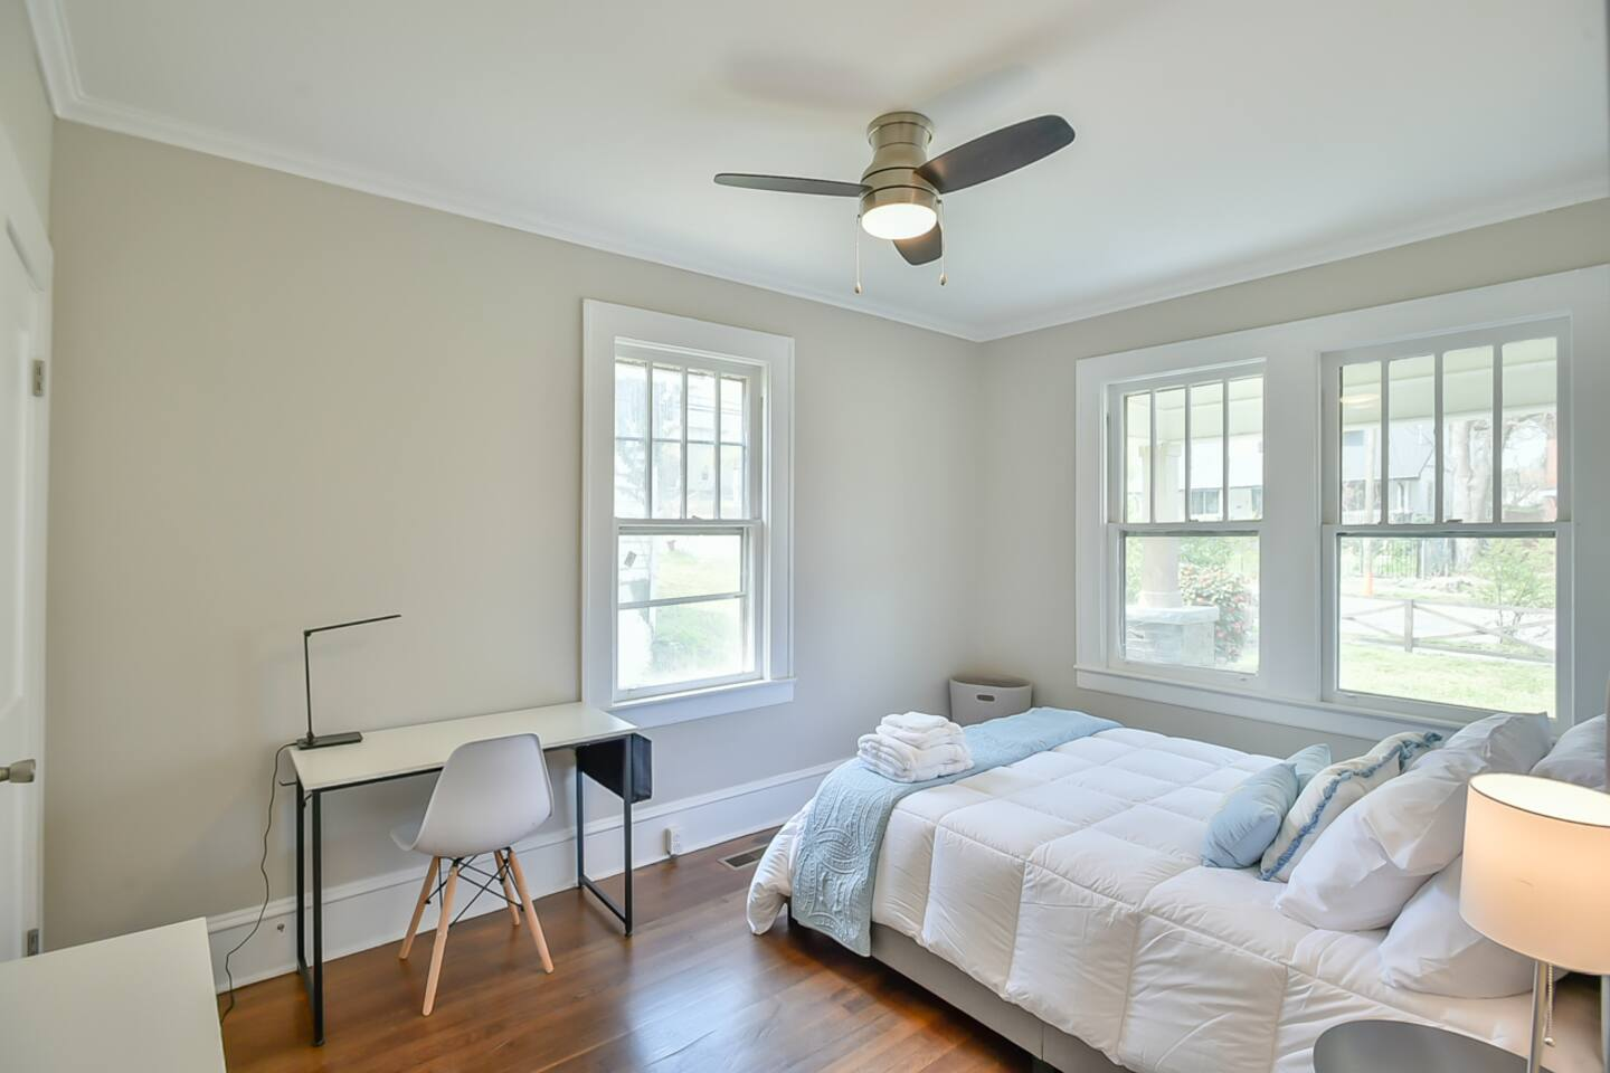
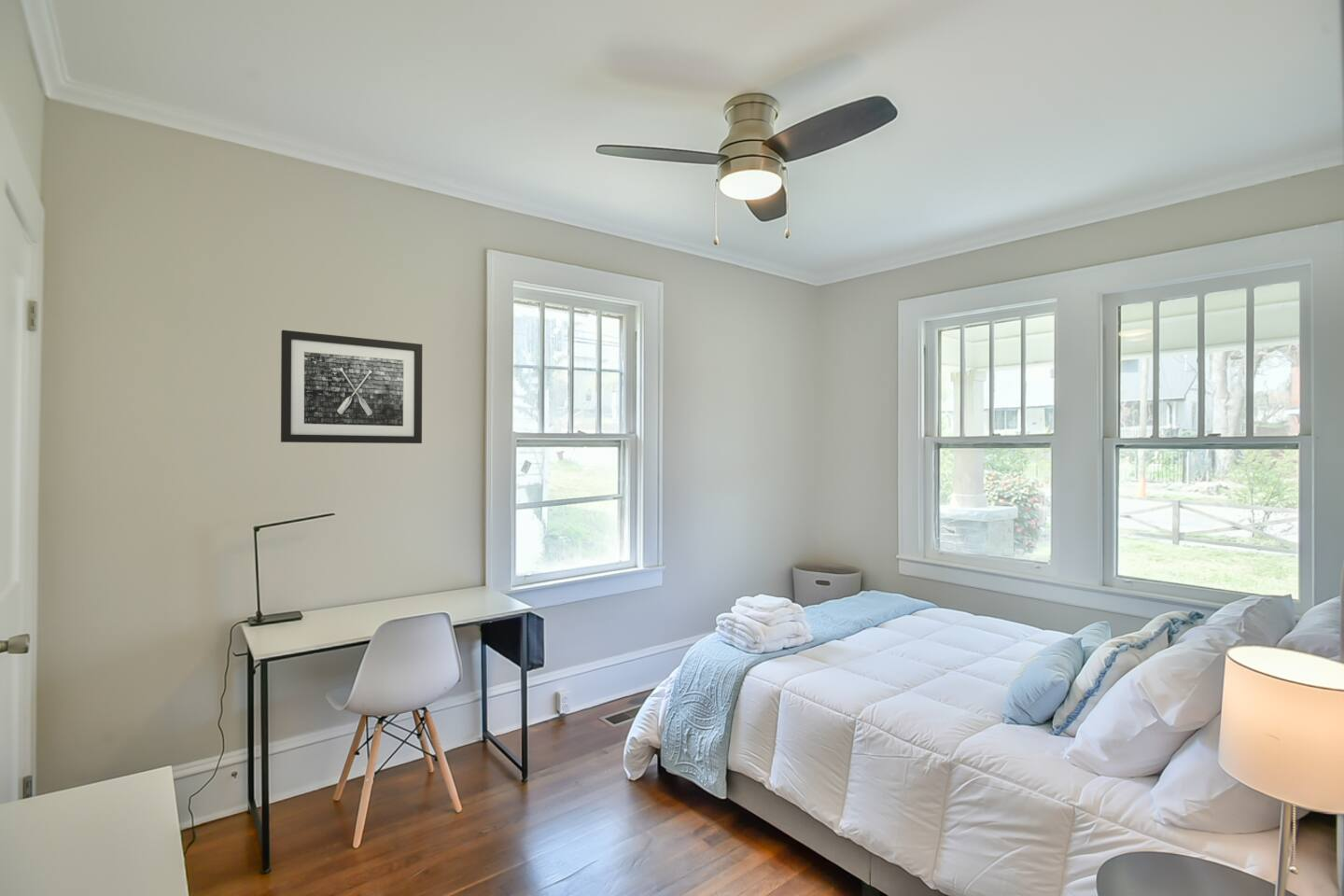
+ wall art (356, 390)
